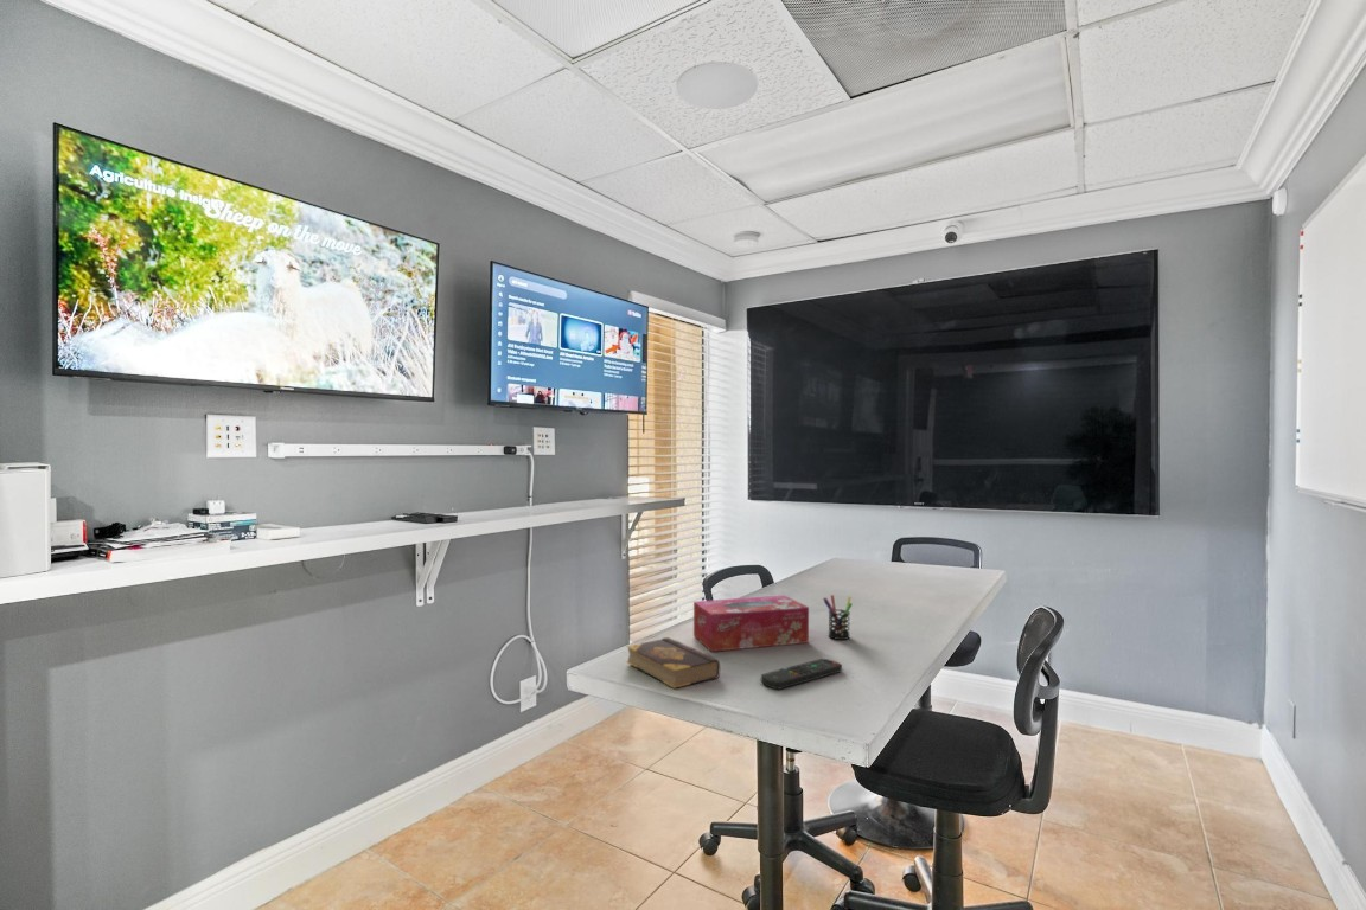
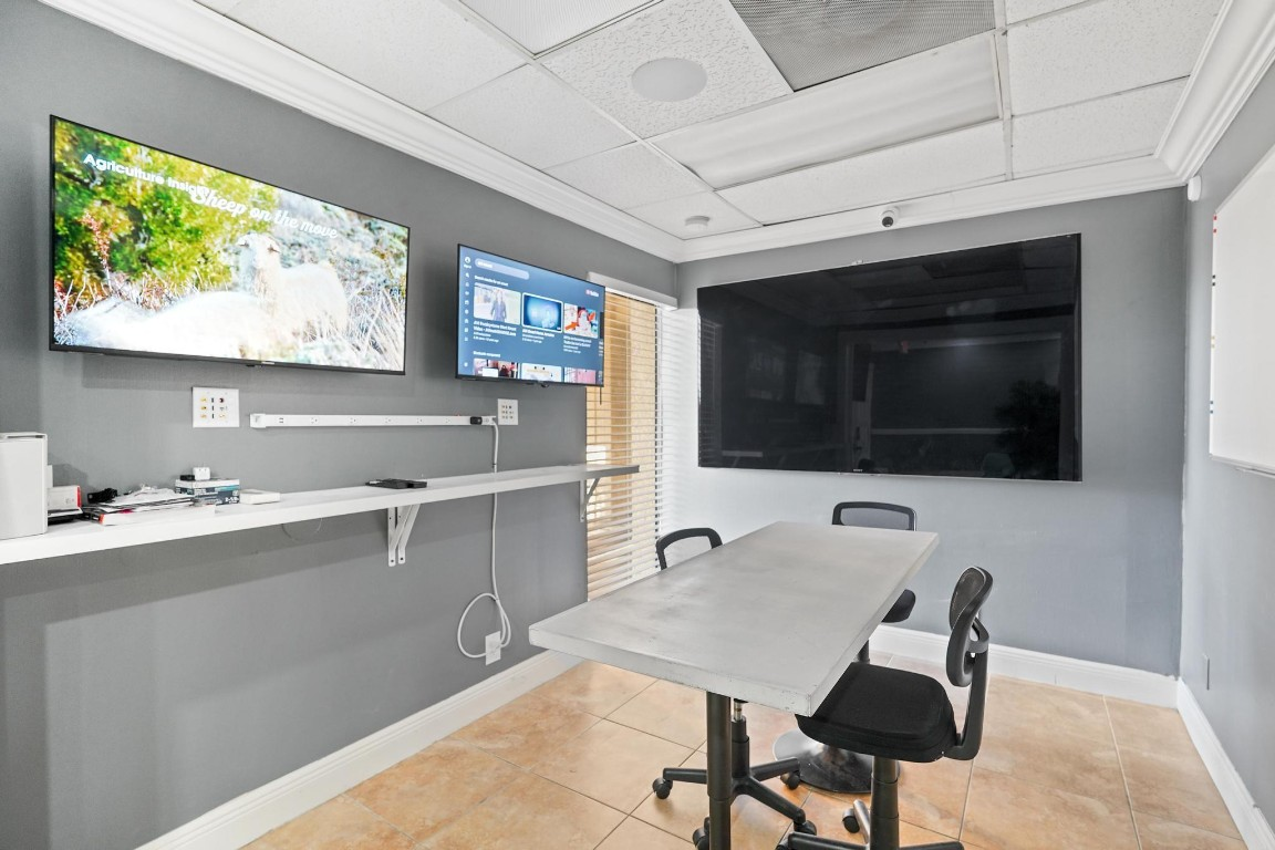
- book (668, 659)
- tissue box (749, 621)
- remote control (802, 672)
- pen holder (840, 615)
